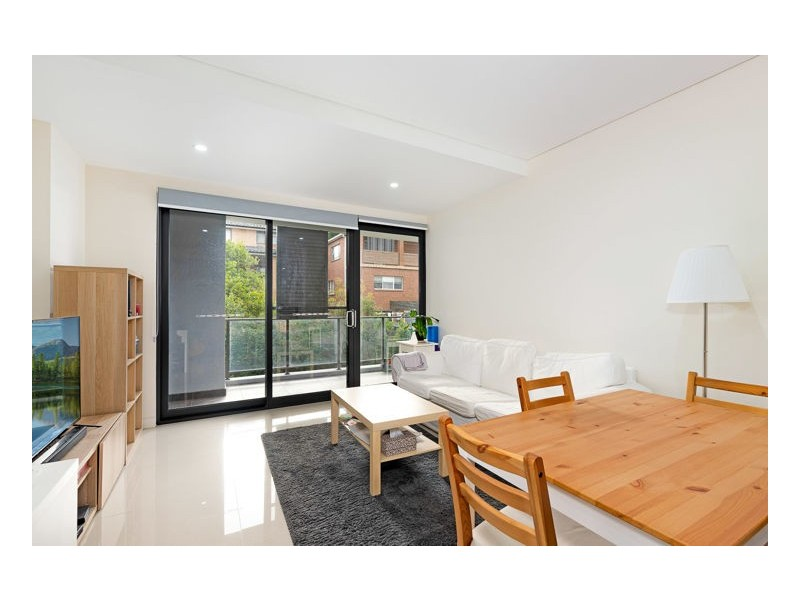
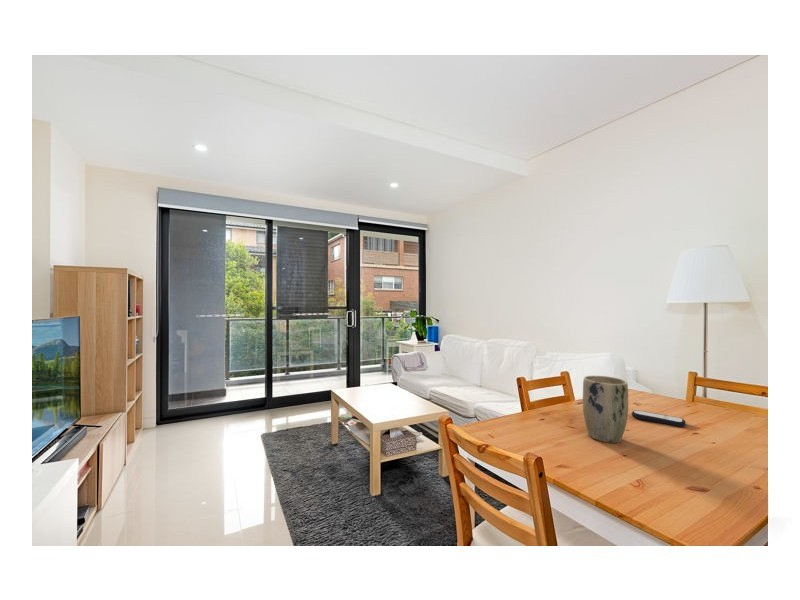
+ remote control (657, 417)
+ plant pot (604, 408)
